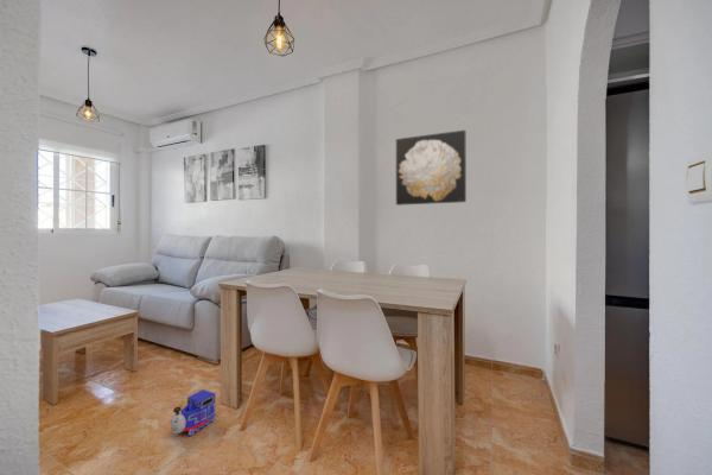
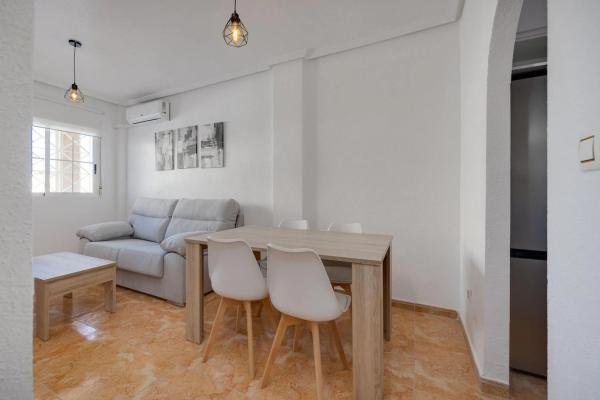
- toy train (193, 413)
- wall art (430, 169)
